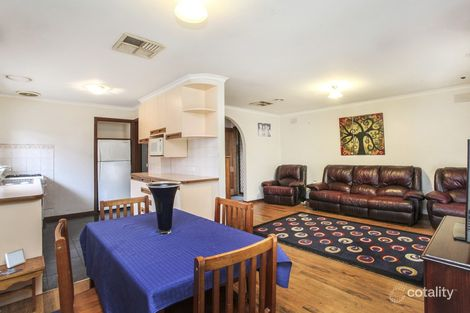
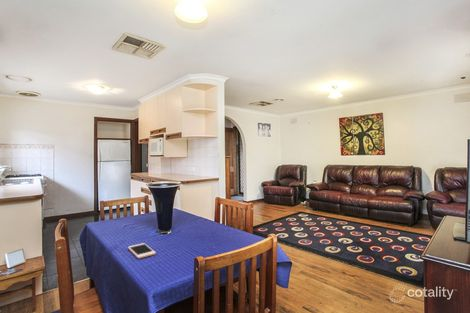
+ cell phone (141, 250)
